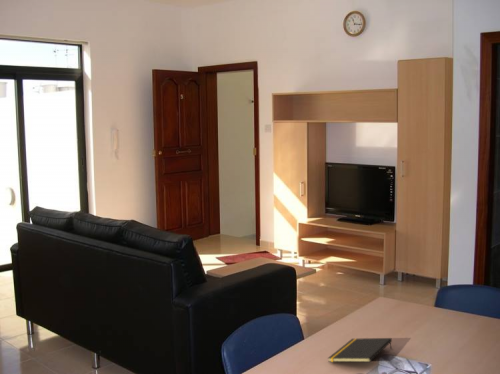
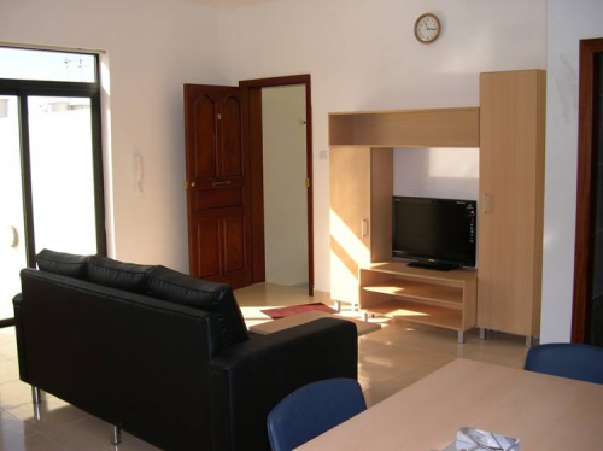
- notepad (360, 349)
